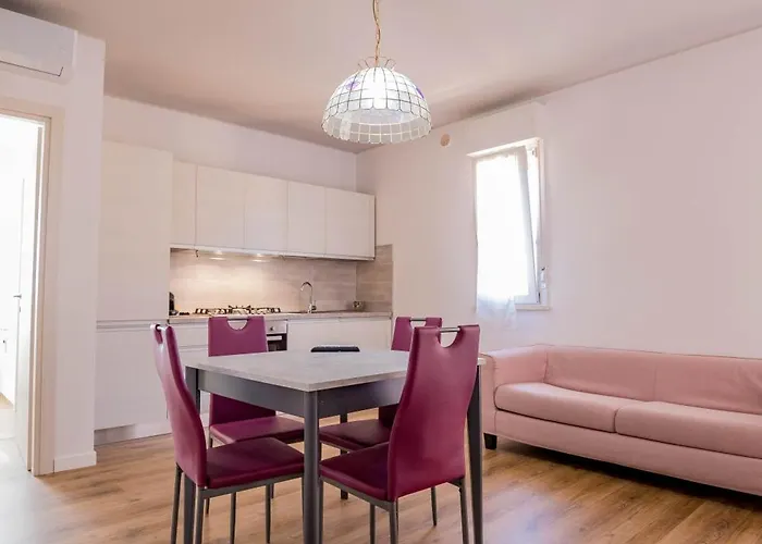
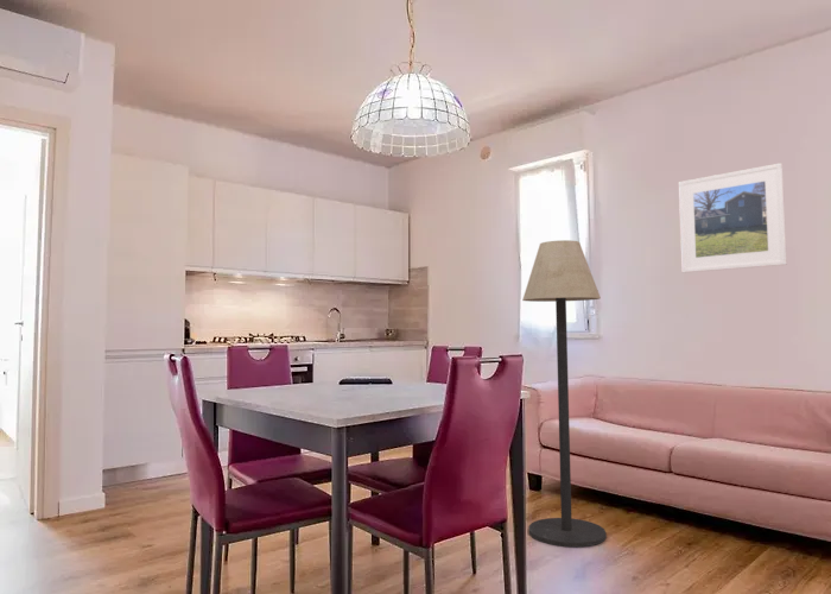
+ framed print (729, 220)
+ floor lamp (563, 386)
